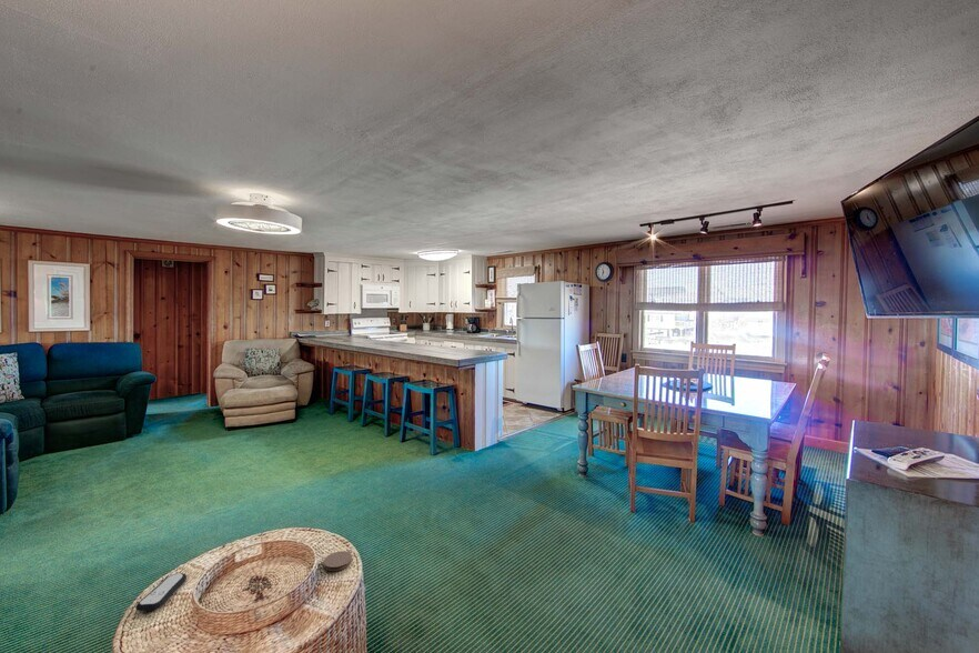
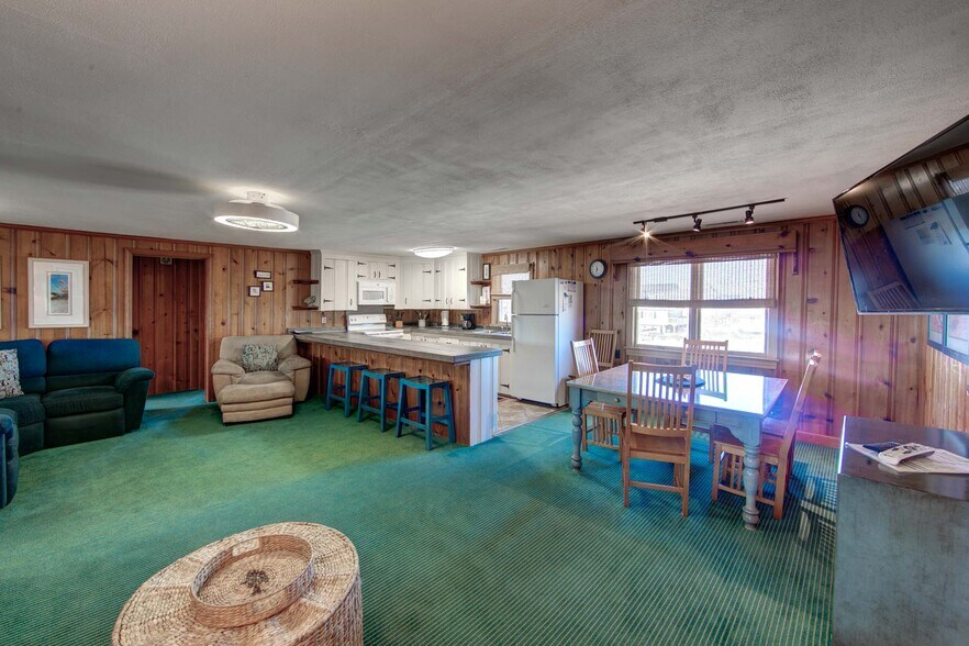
- remote control (163, 590)
- coaster (337, 560)
